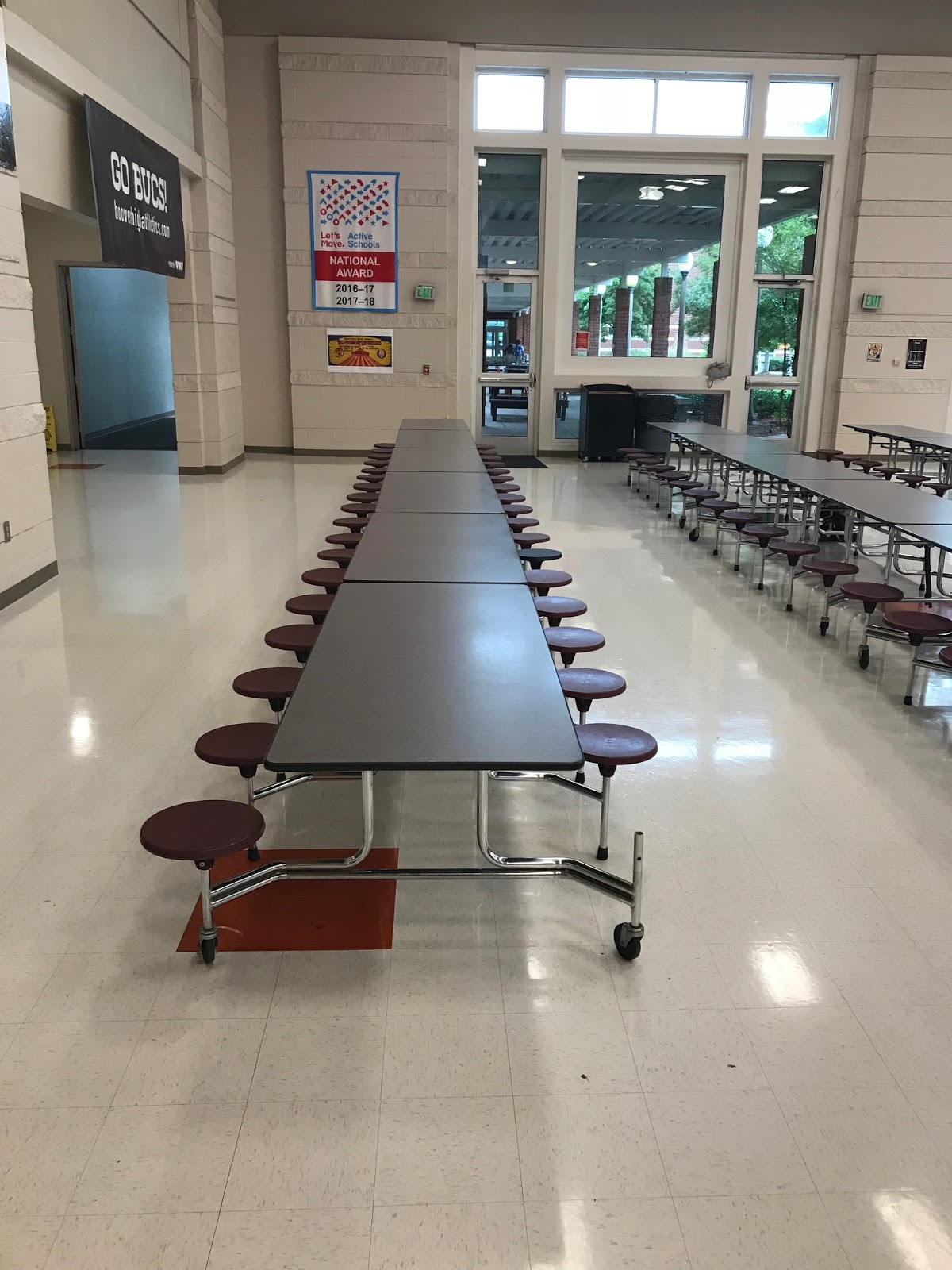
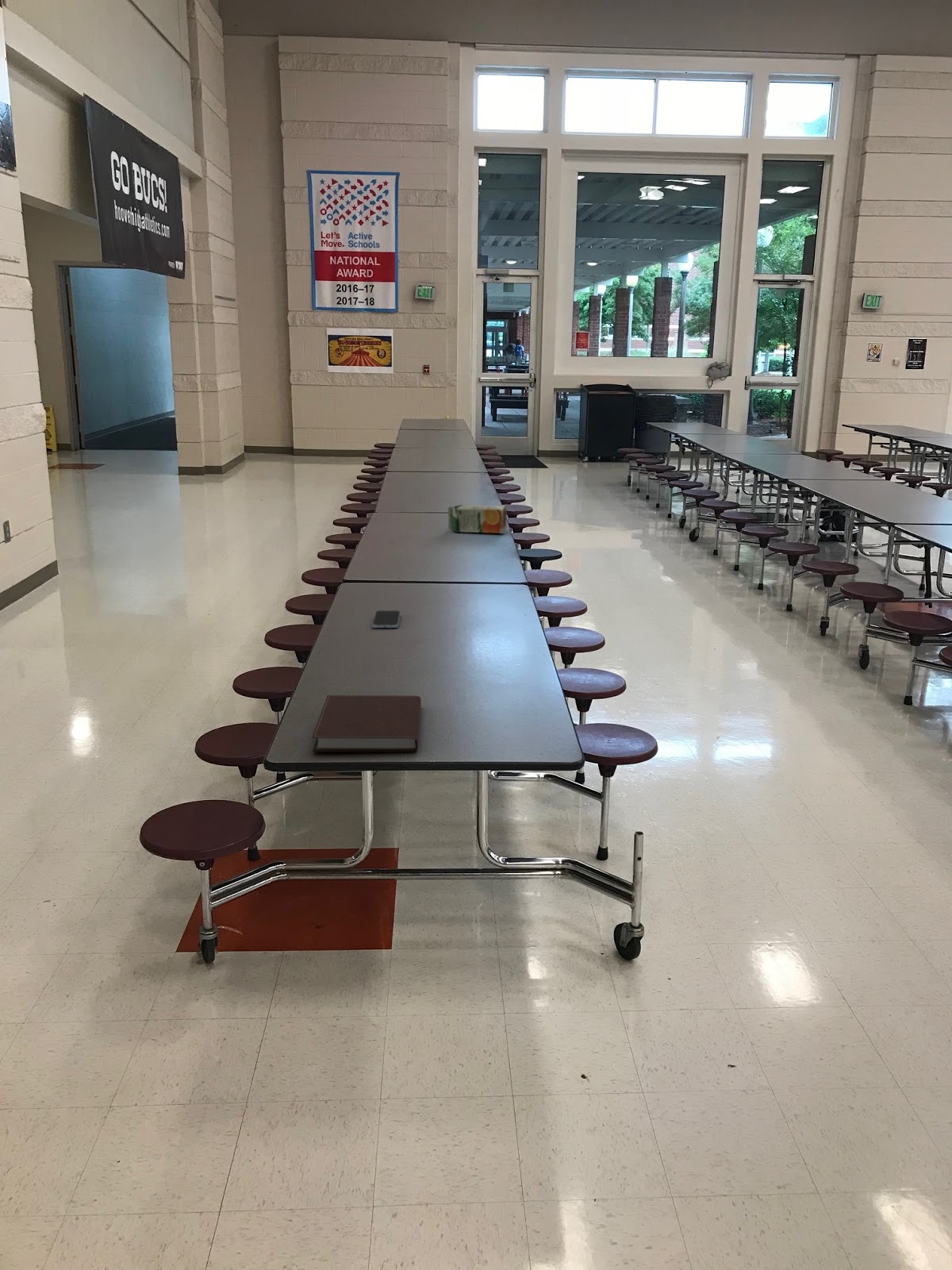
+ notebook (370, 722)
+ milk carton (476, 518)
+ smartphone (386, 618)
